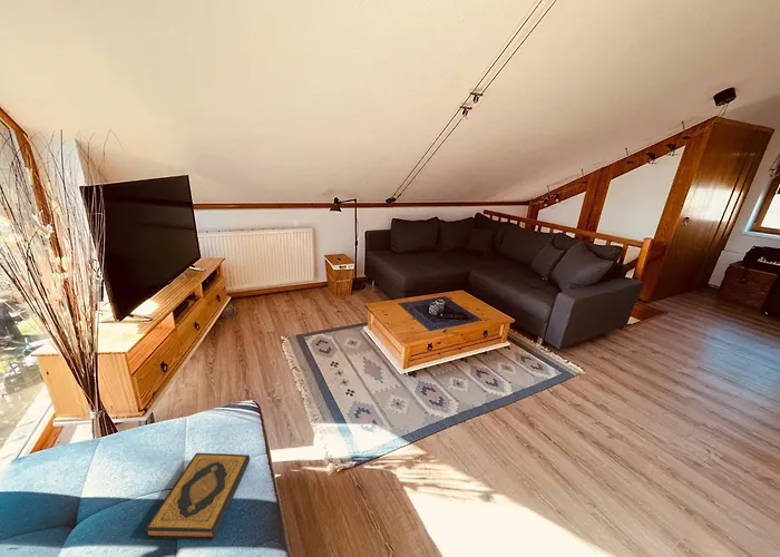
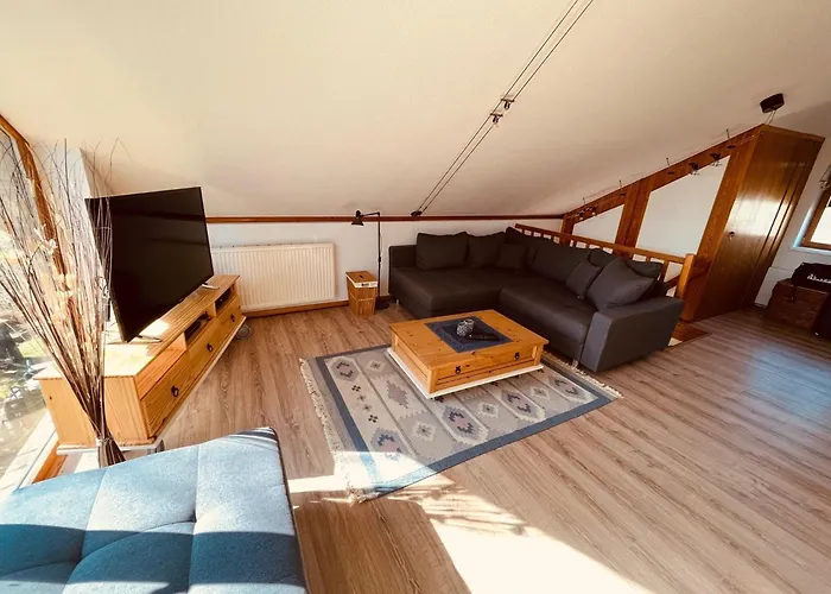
- hardback book (204, 490)
